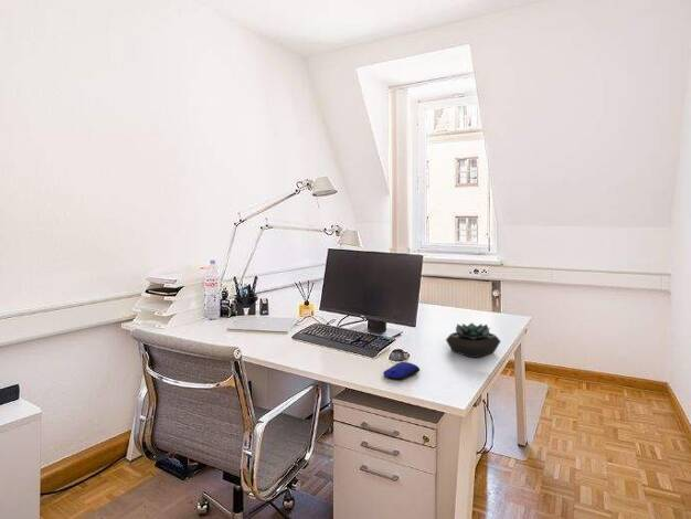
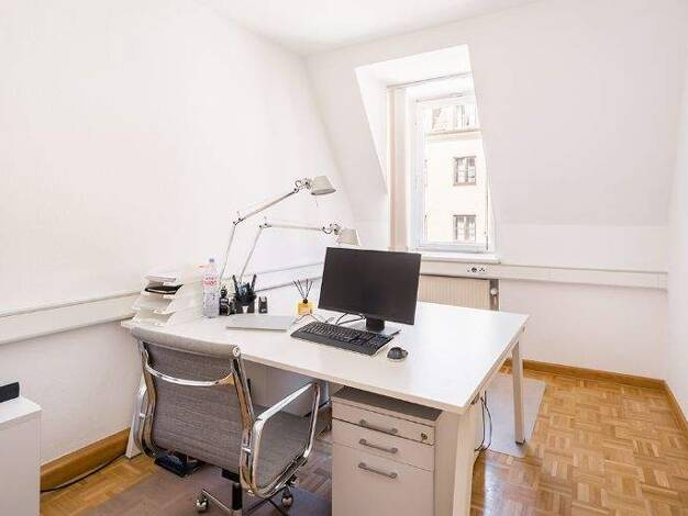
- computer mouse (401, 369)
- succulent plant (472, 338)
